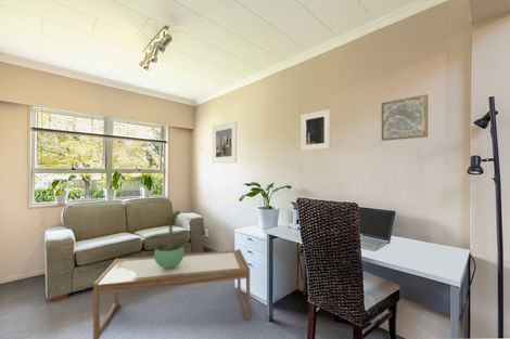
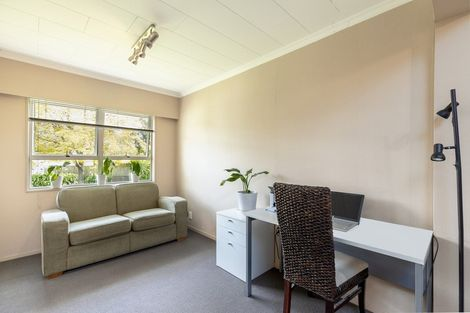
- potted plant (169, 237)
- coffee table (177, 285)
- wall art (403, 118)
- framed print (224, 143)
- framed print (315, 131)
